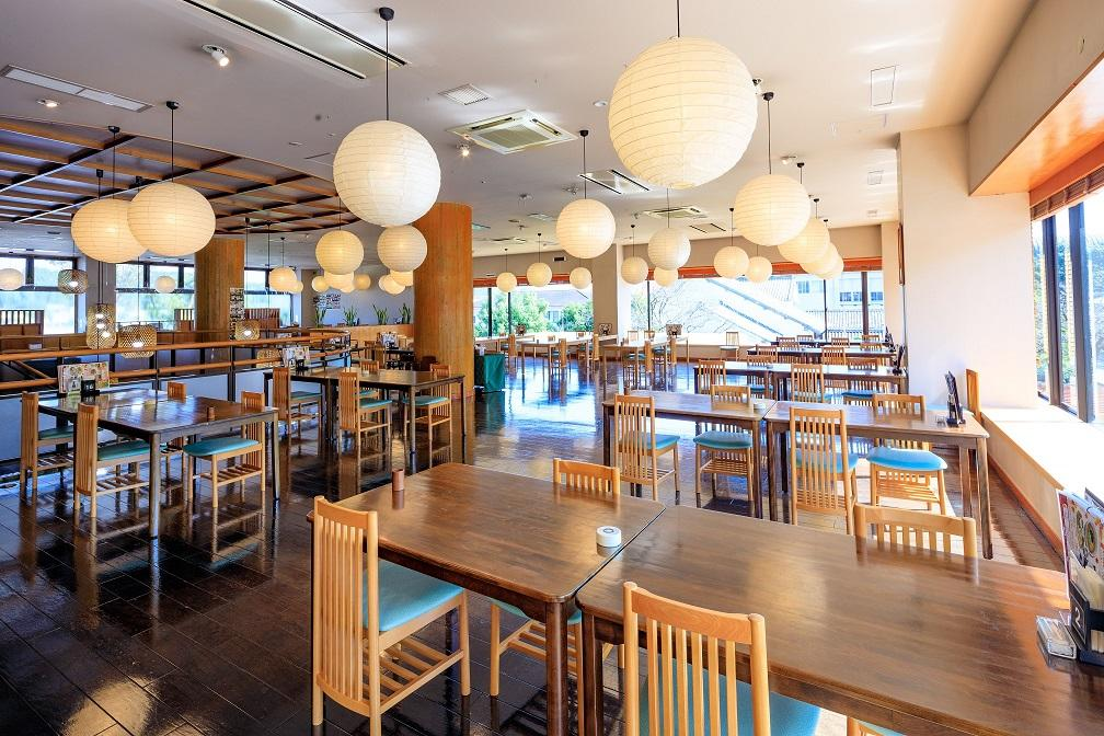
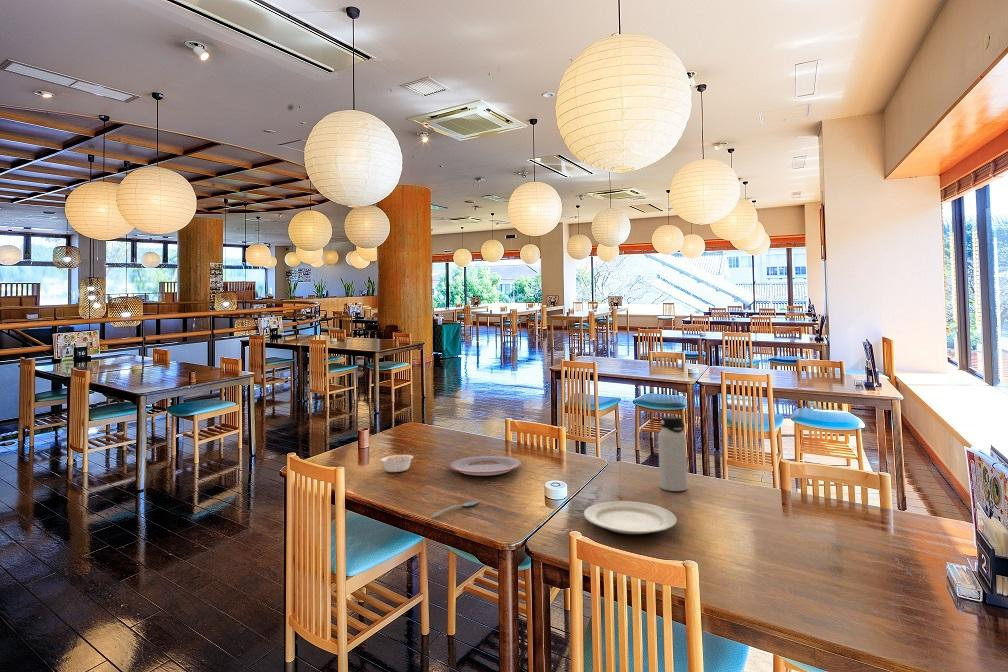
+ plate (485, 466)
+ water bottle (672, 452)
+ chinaware (629, 519)
+ legume (398, 462)
+ spoon (455, 506)
